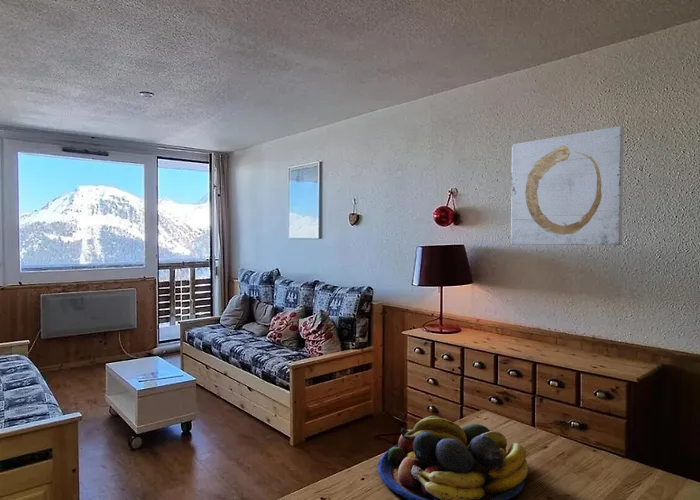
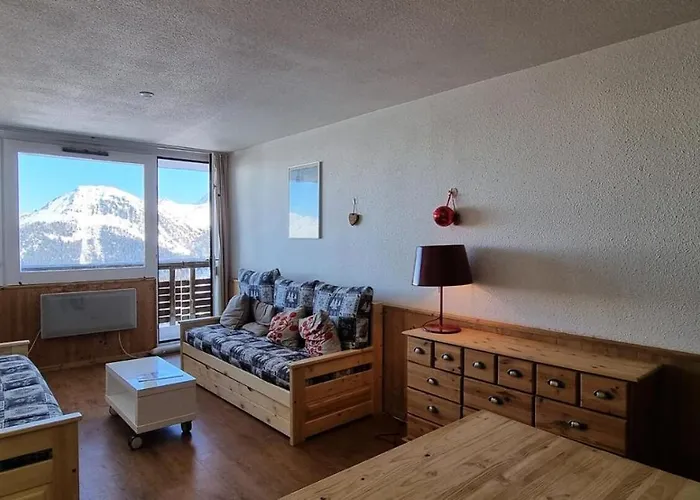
- fruit bowl (448, 445)
- wall art (562, 190)
